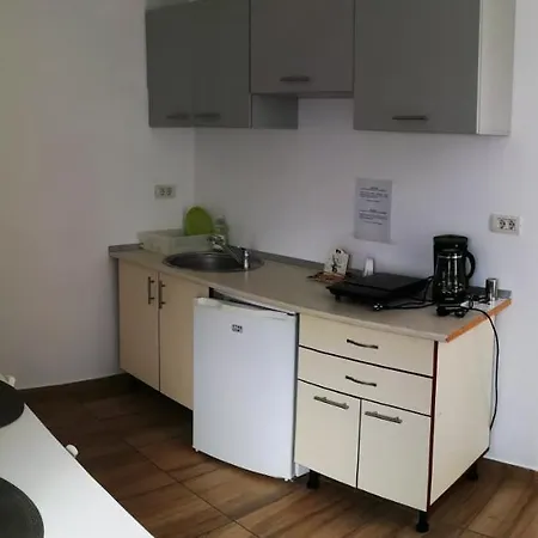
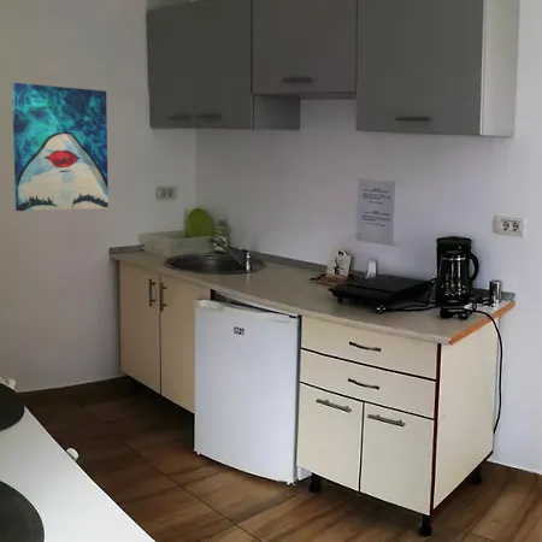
+ wall art (61, 148)
